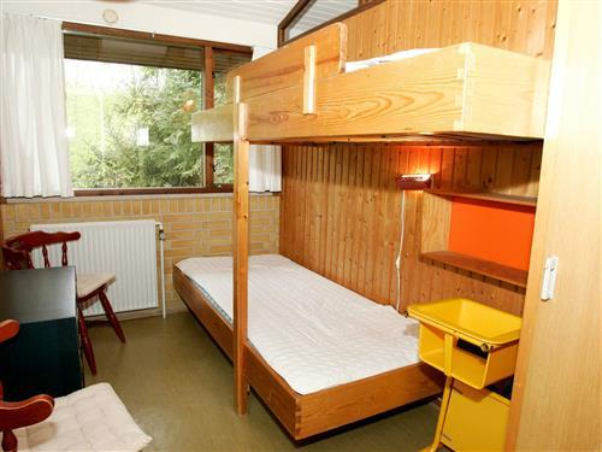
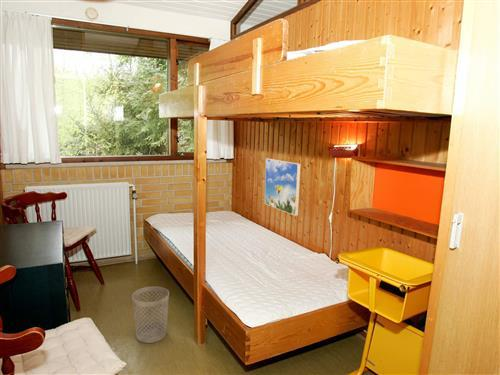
+ wastebasket (151, 314)
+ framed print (281, 185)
